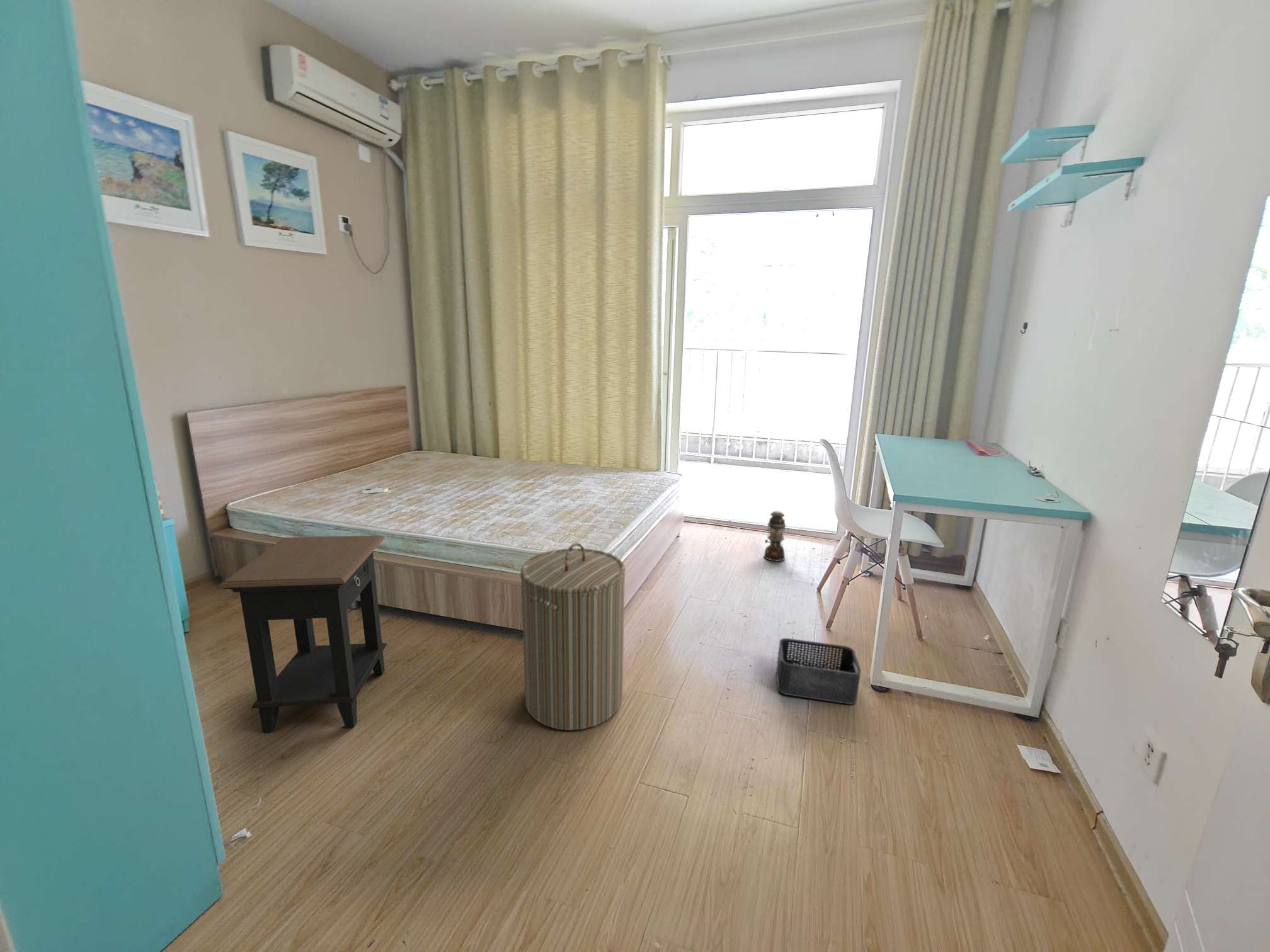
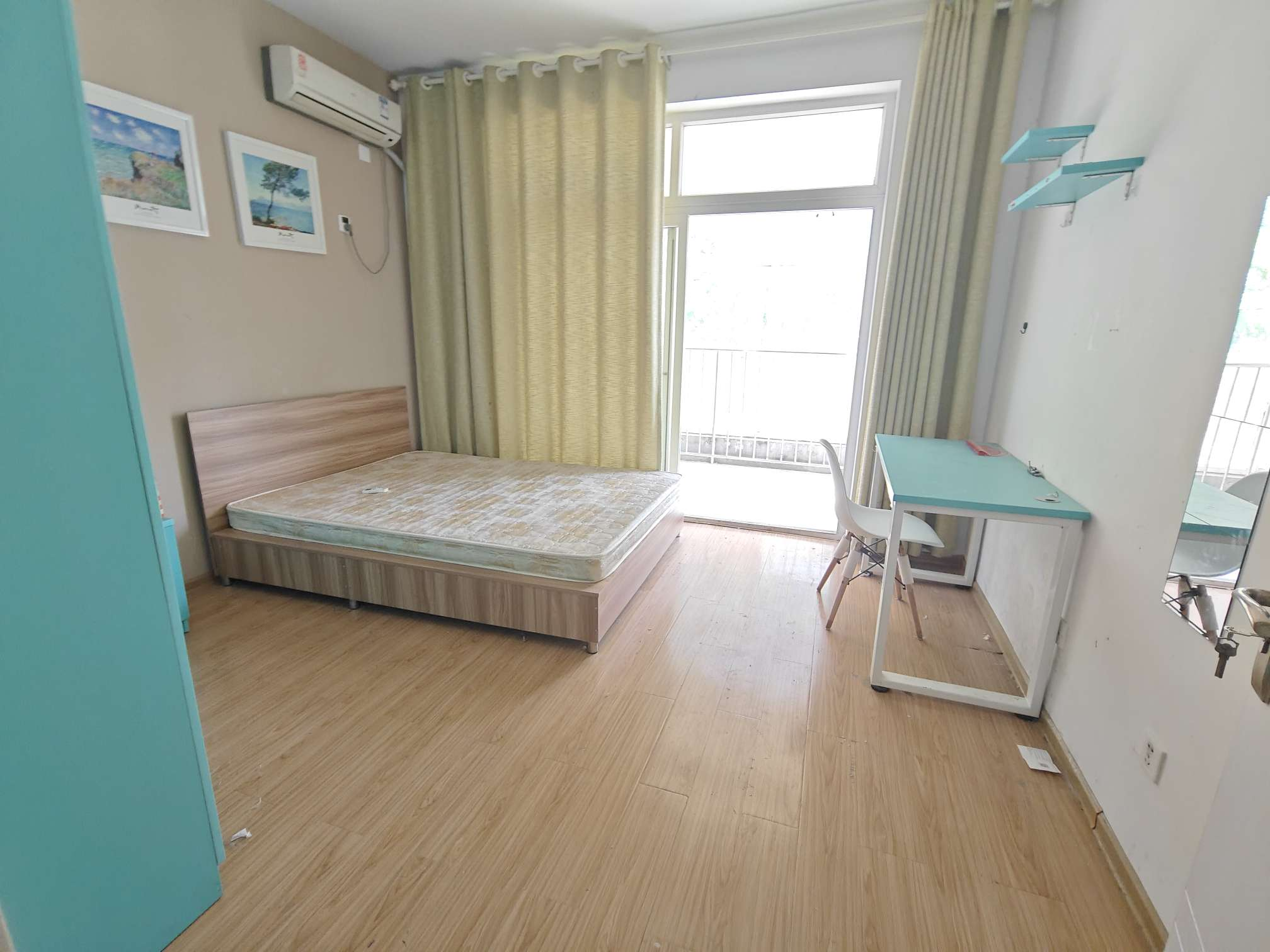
- laundry hamper (573, 624)
- storage bin (816, 670)
- lantern (776, 535)
- side table (314, 632)
